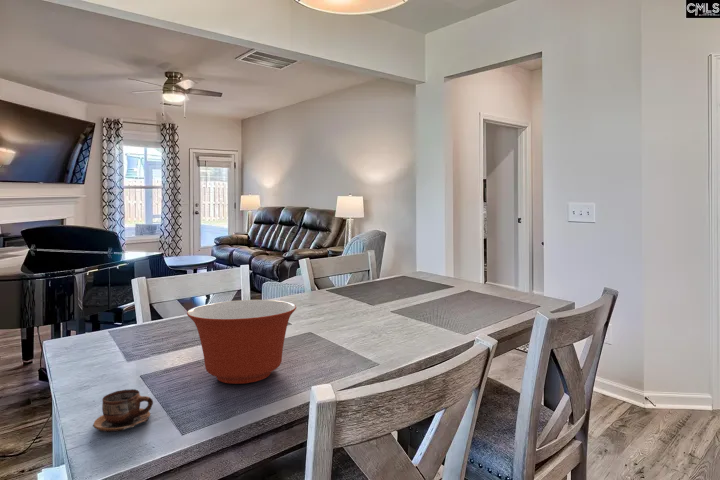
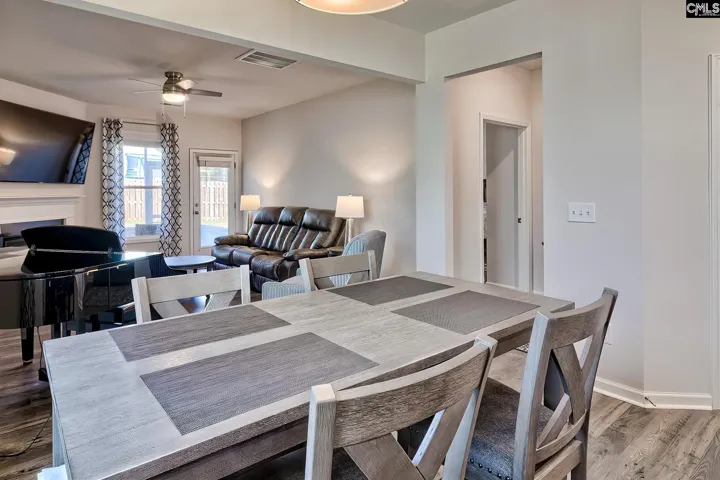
- mixing bowl (243, 341)
- cup (124, 408)
